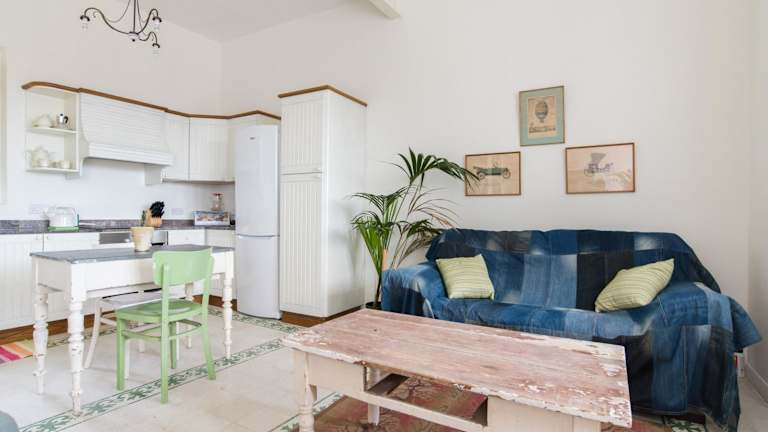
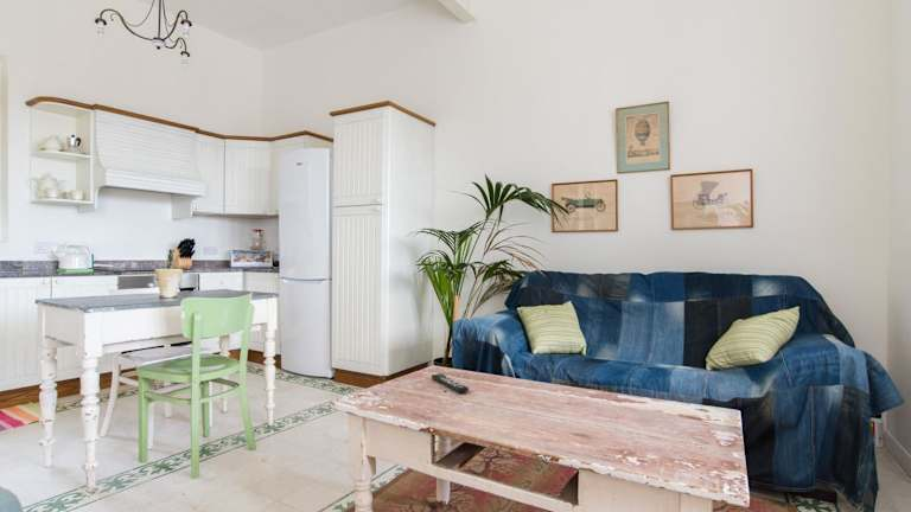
+ remote control (448, 382)
